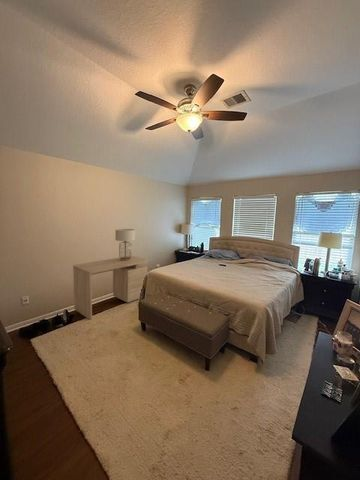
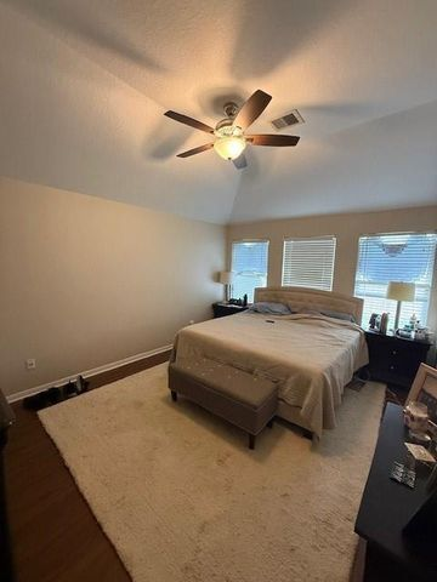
- desk (113, 282)
- lamp (125, 244)
